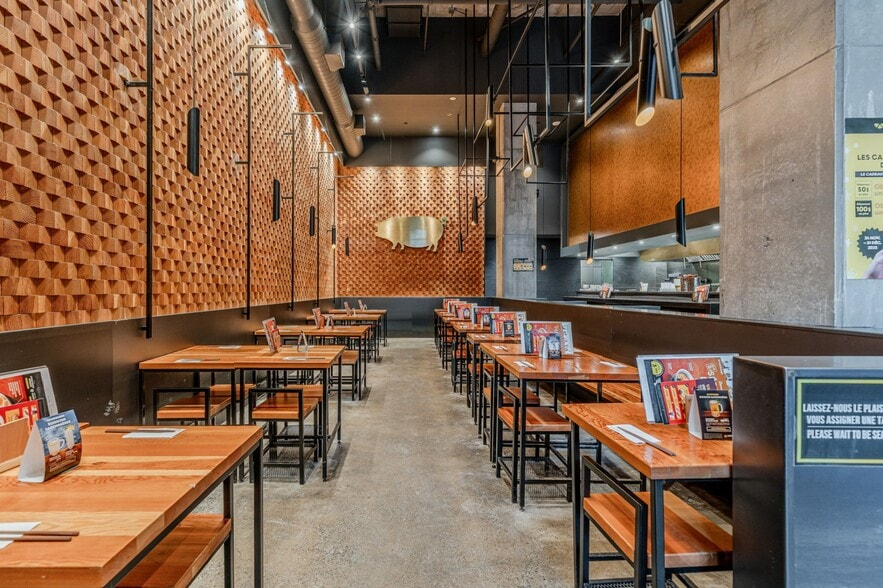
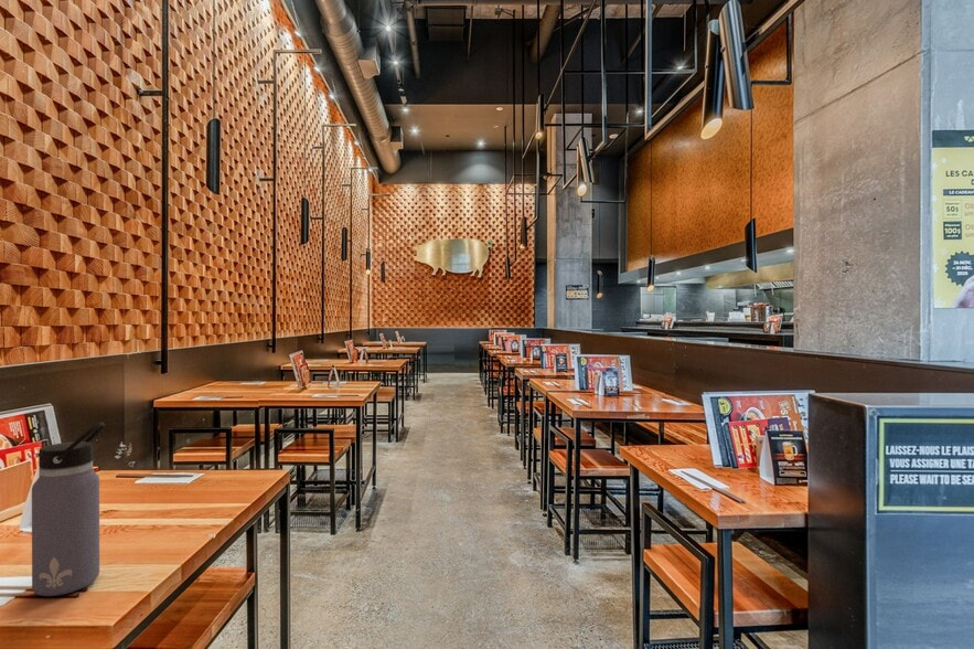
+ water bottle (69, 503)
